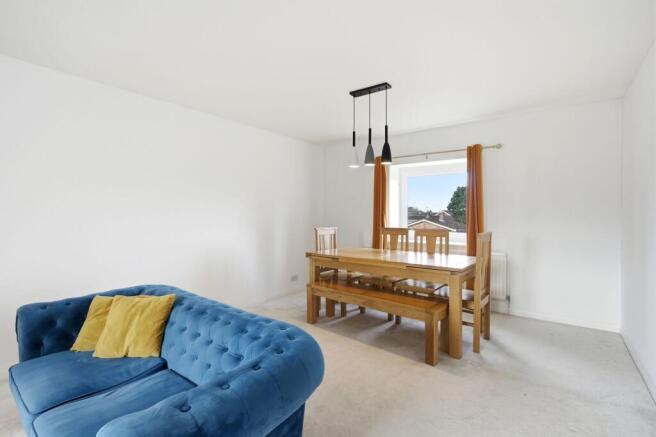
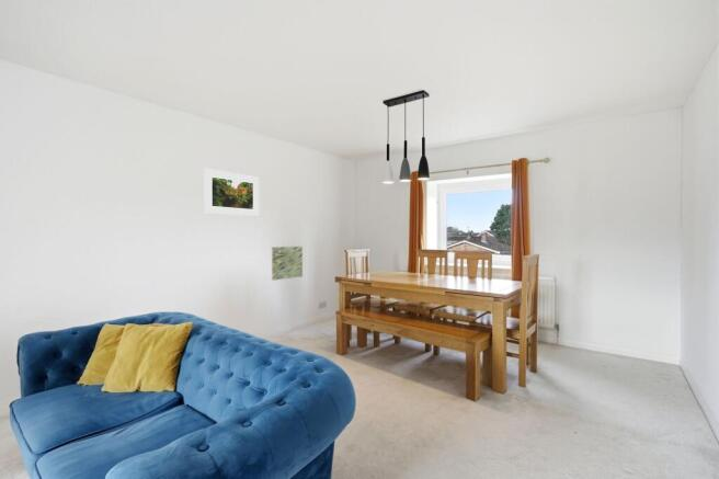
+ wall art (287, 262)
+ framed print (232, 194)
